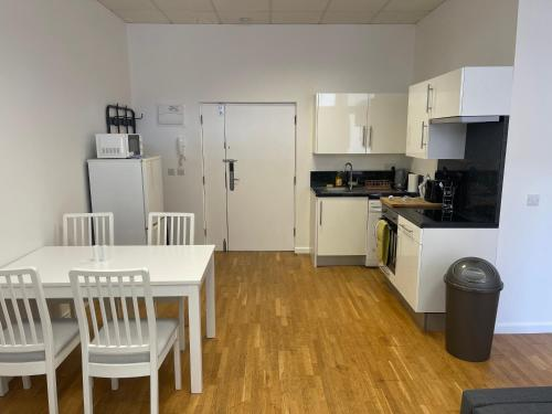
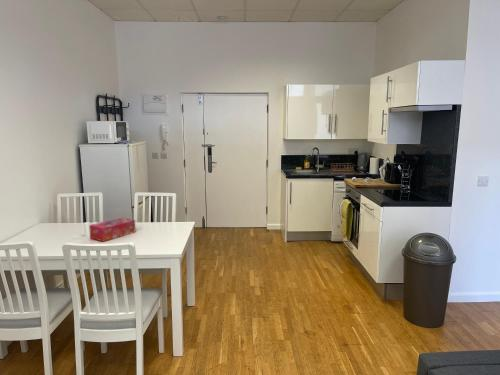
+ tissue box (113, 228)
